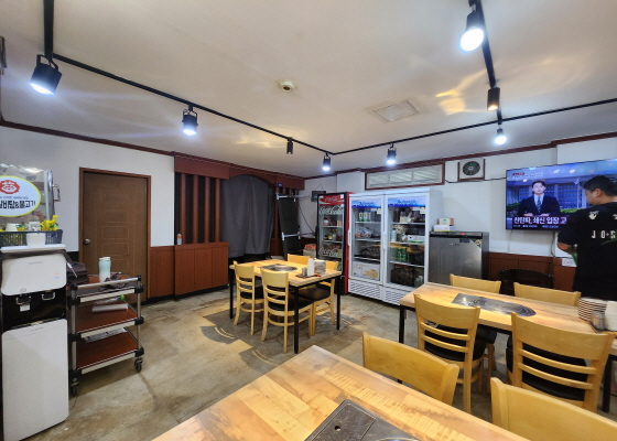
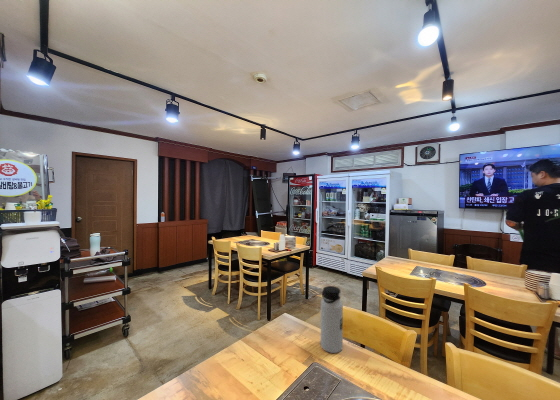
+ water bottle (331, 317)
